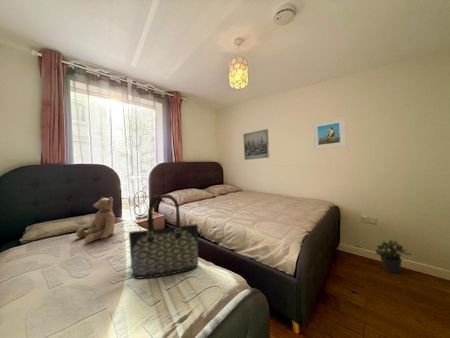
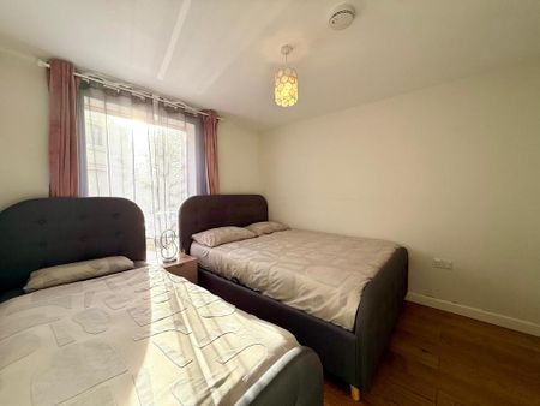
- potted plant (392, 255)
- teddy bear (96, 217)
- tote bag (164, 232)
- wall art (255, 145)
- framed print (328, 134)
